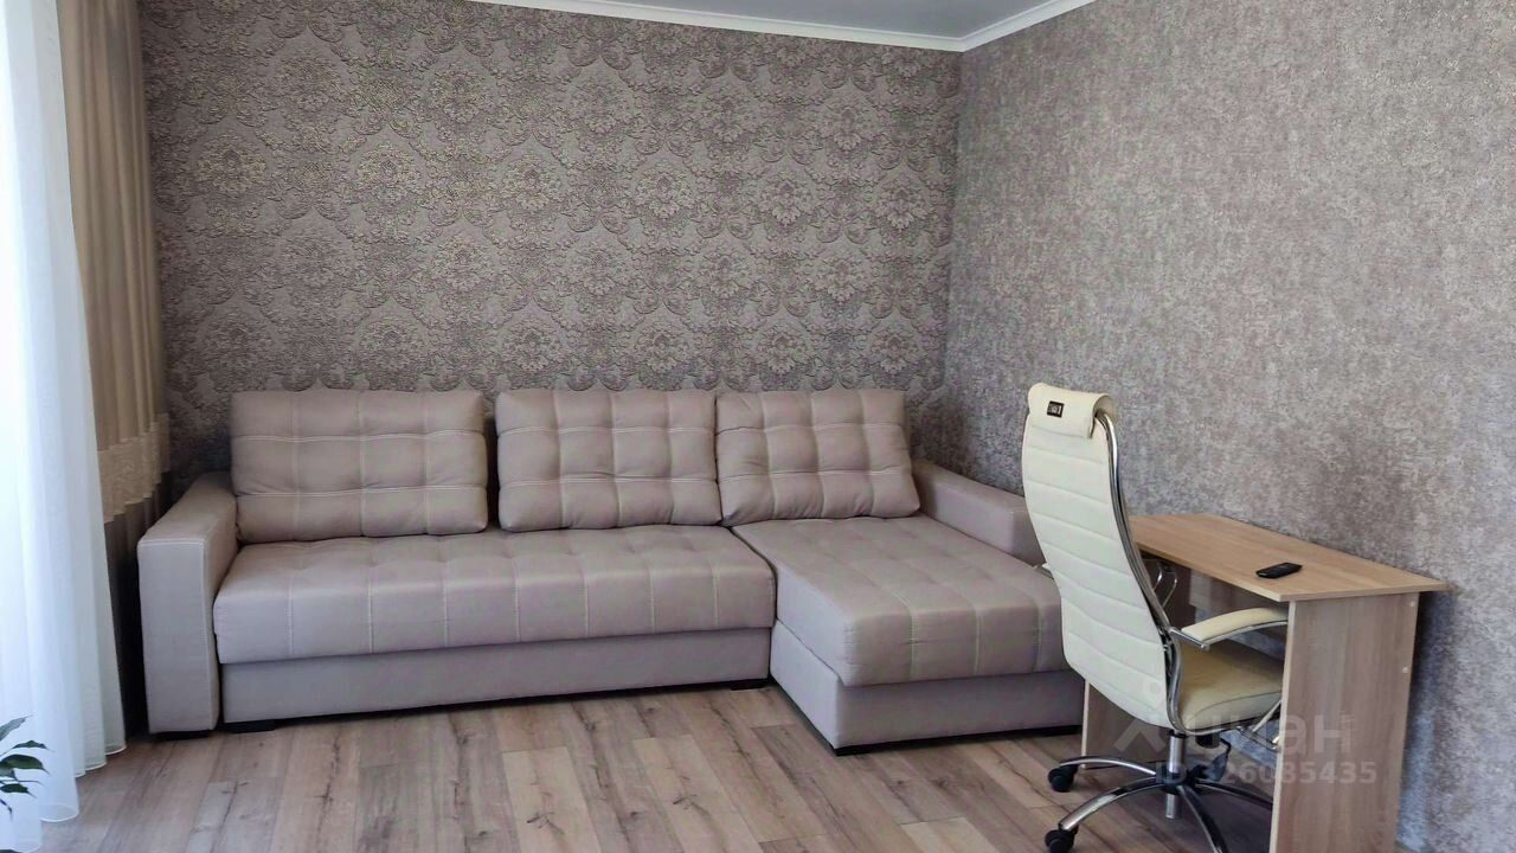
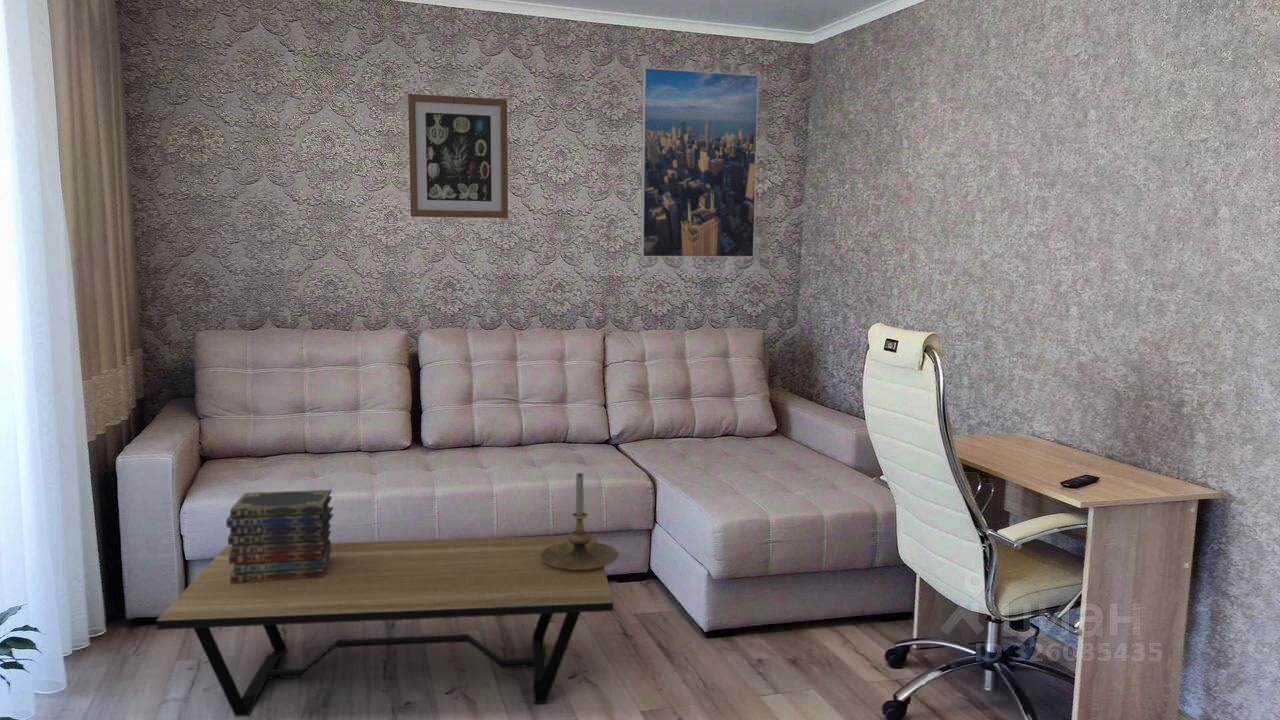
+ candle holder (579, 518)
+ coffee table (406, 619)
+ wall art (459, 157)
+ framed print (699, 165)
+ book stack (283, 536)
